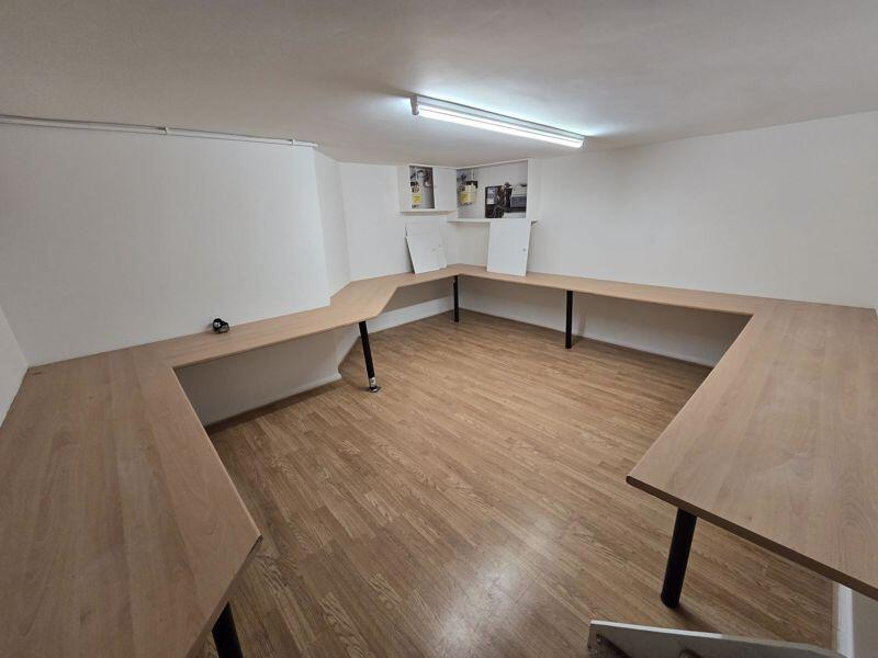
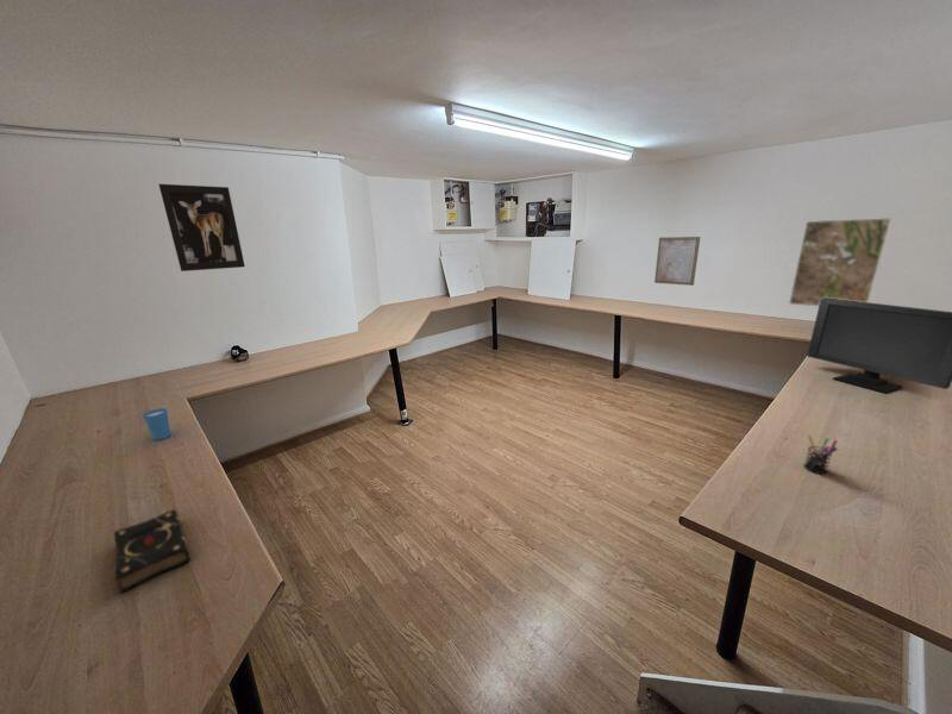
+ cup (158, 424)
+ pen holder (821, 452)
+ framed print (835, 264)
+ book (151, 543)
+ computer monitor (875, 345)
+ wall art (675, 261)
+ wall art (205, 228)
